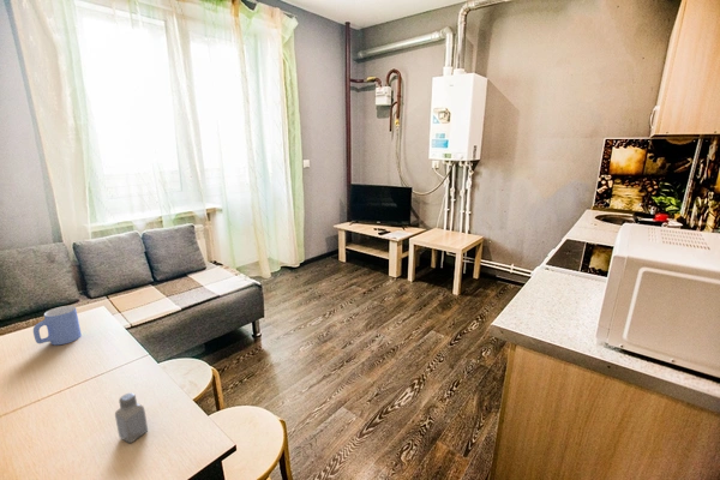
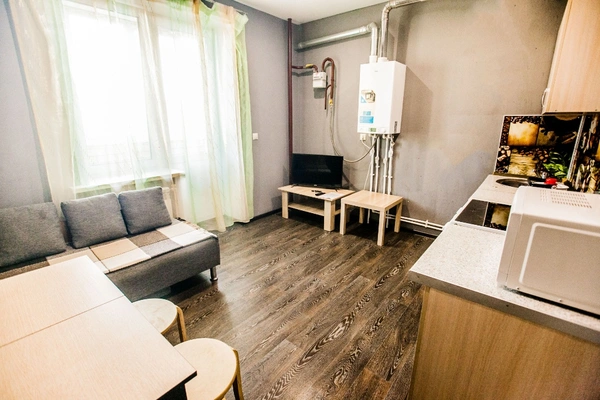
- saltshaker (130, 415)
- mug (55, 326)
